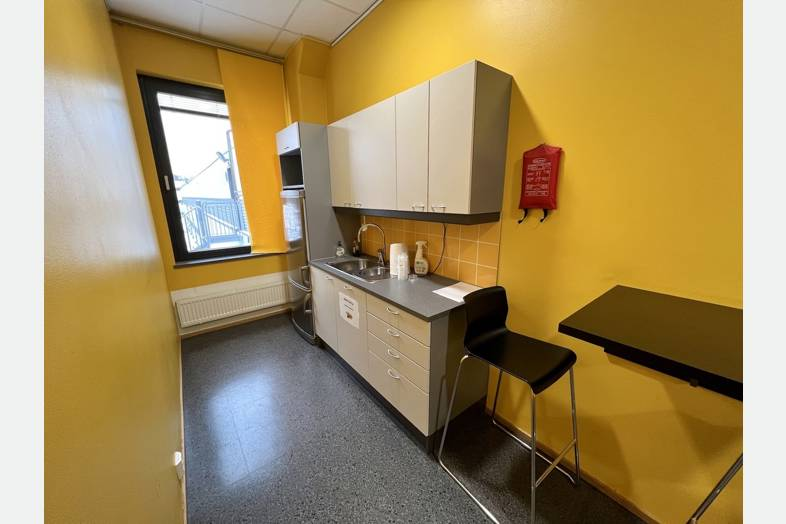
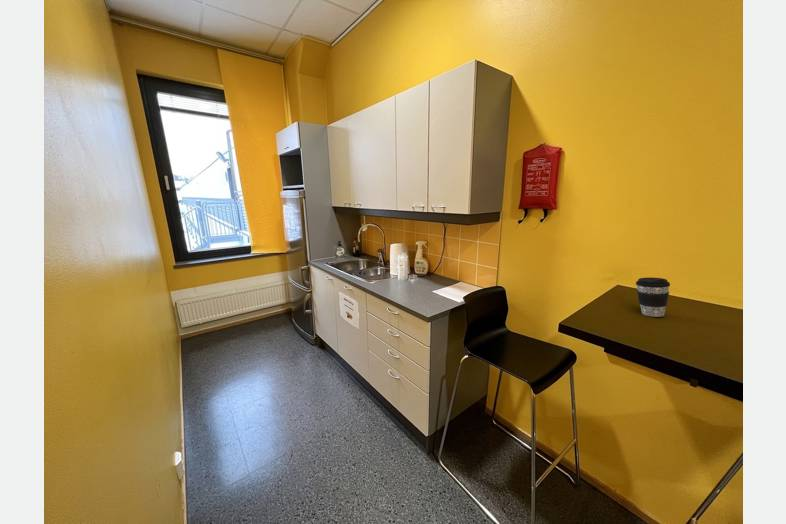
+ coffee cup (652, 296)
